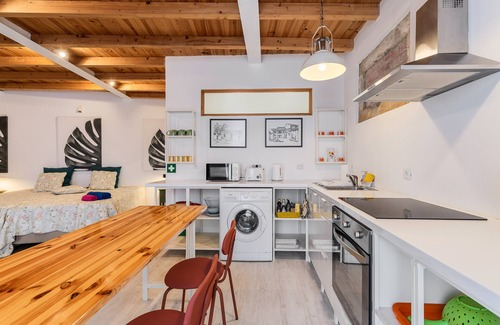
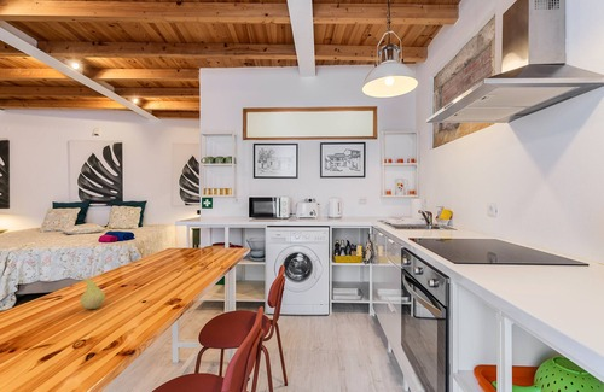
+ fruit (91, 291)
